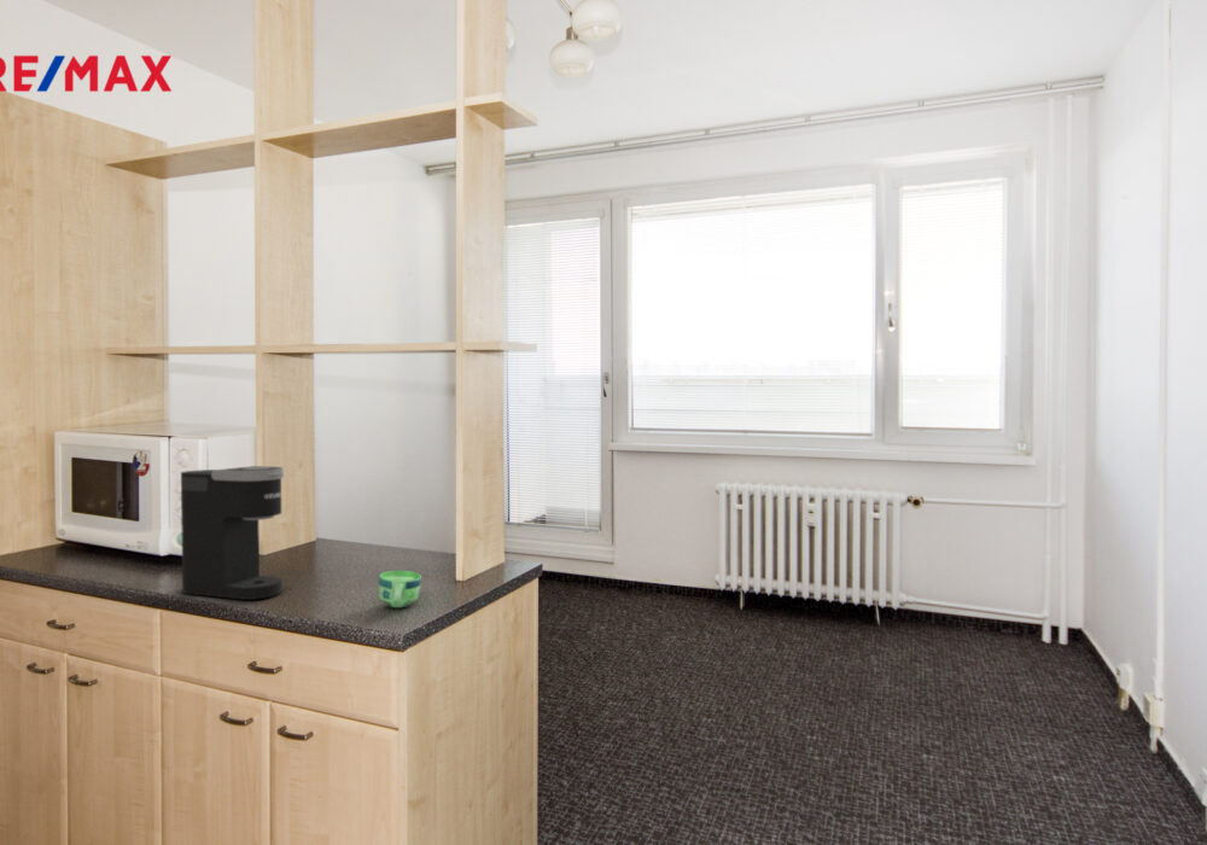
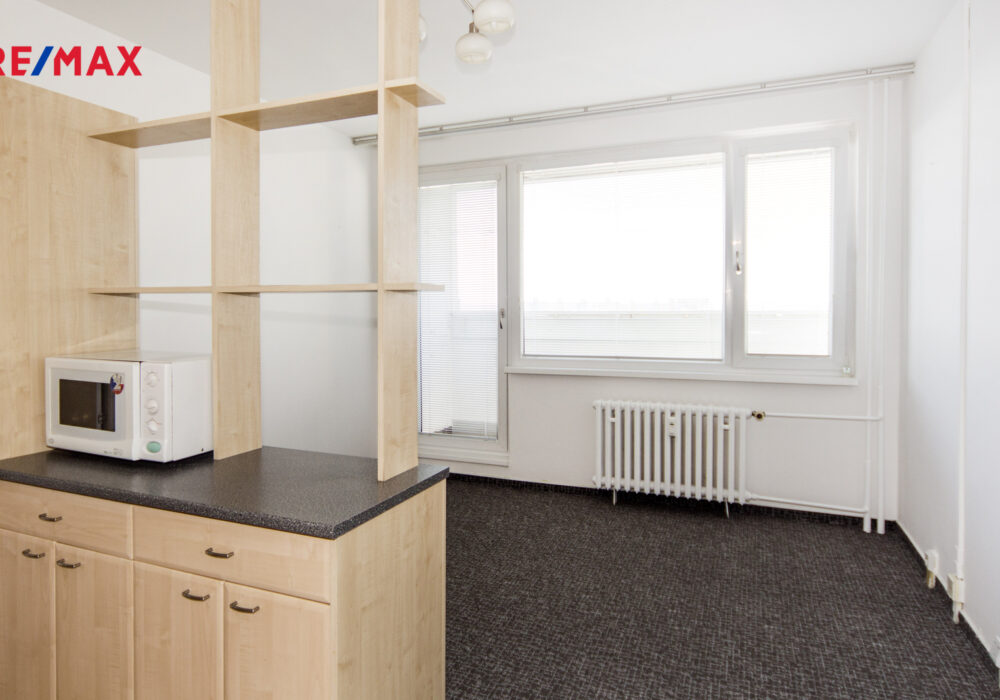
- cup (401, 590)
- coffee maker (232, 529)
